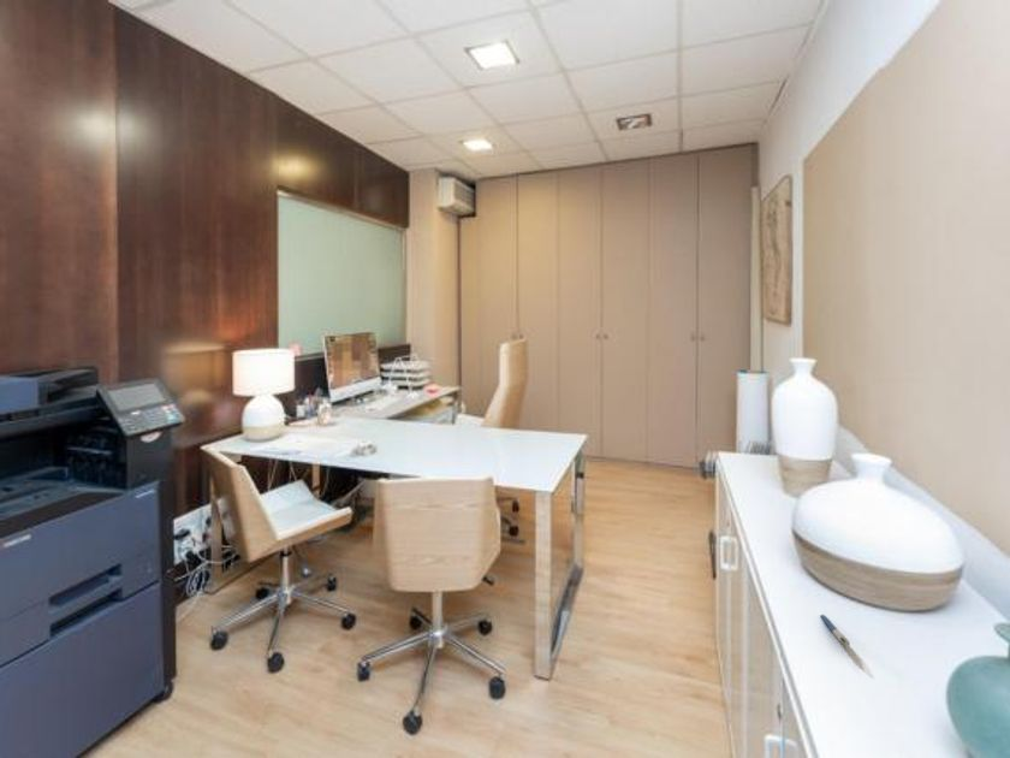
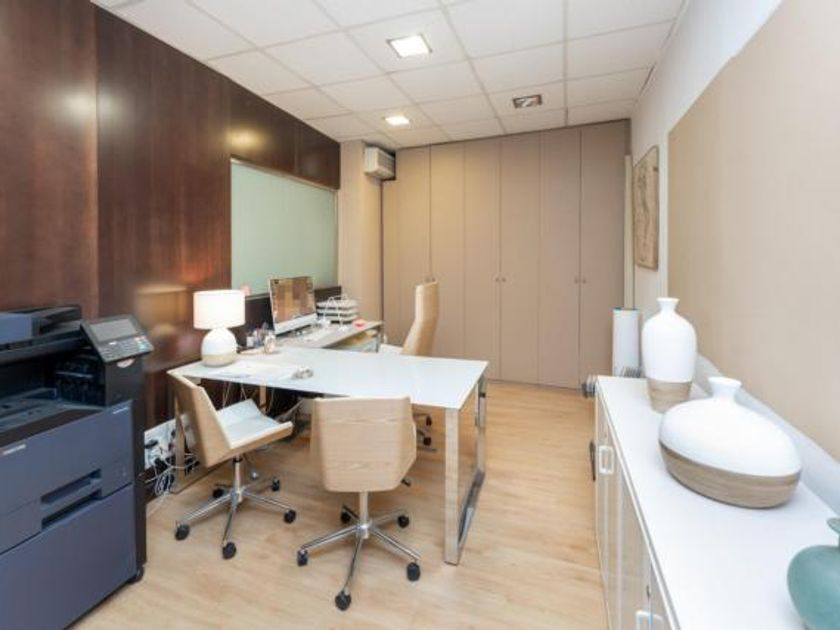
- pen (834, 629)
